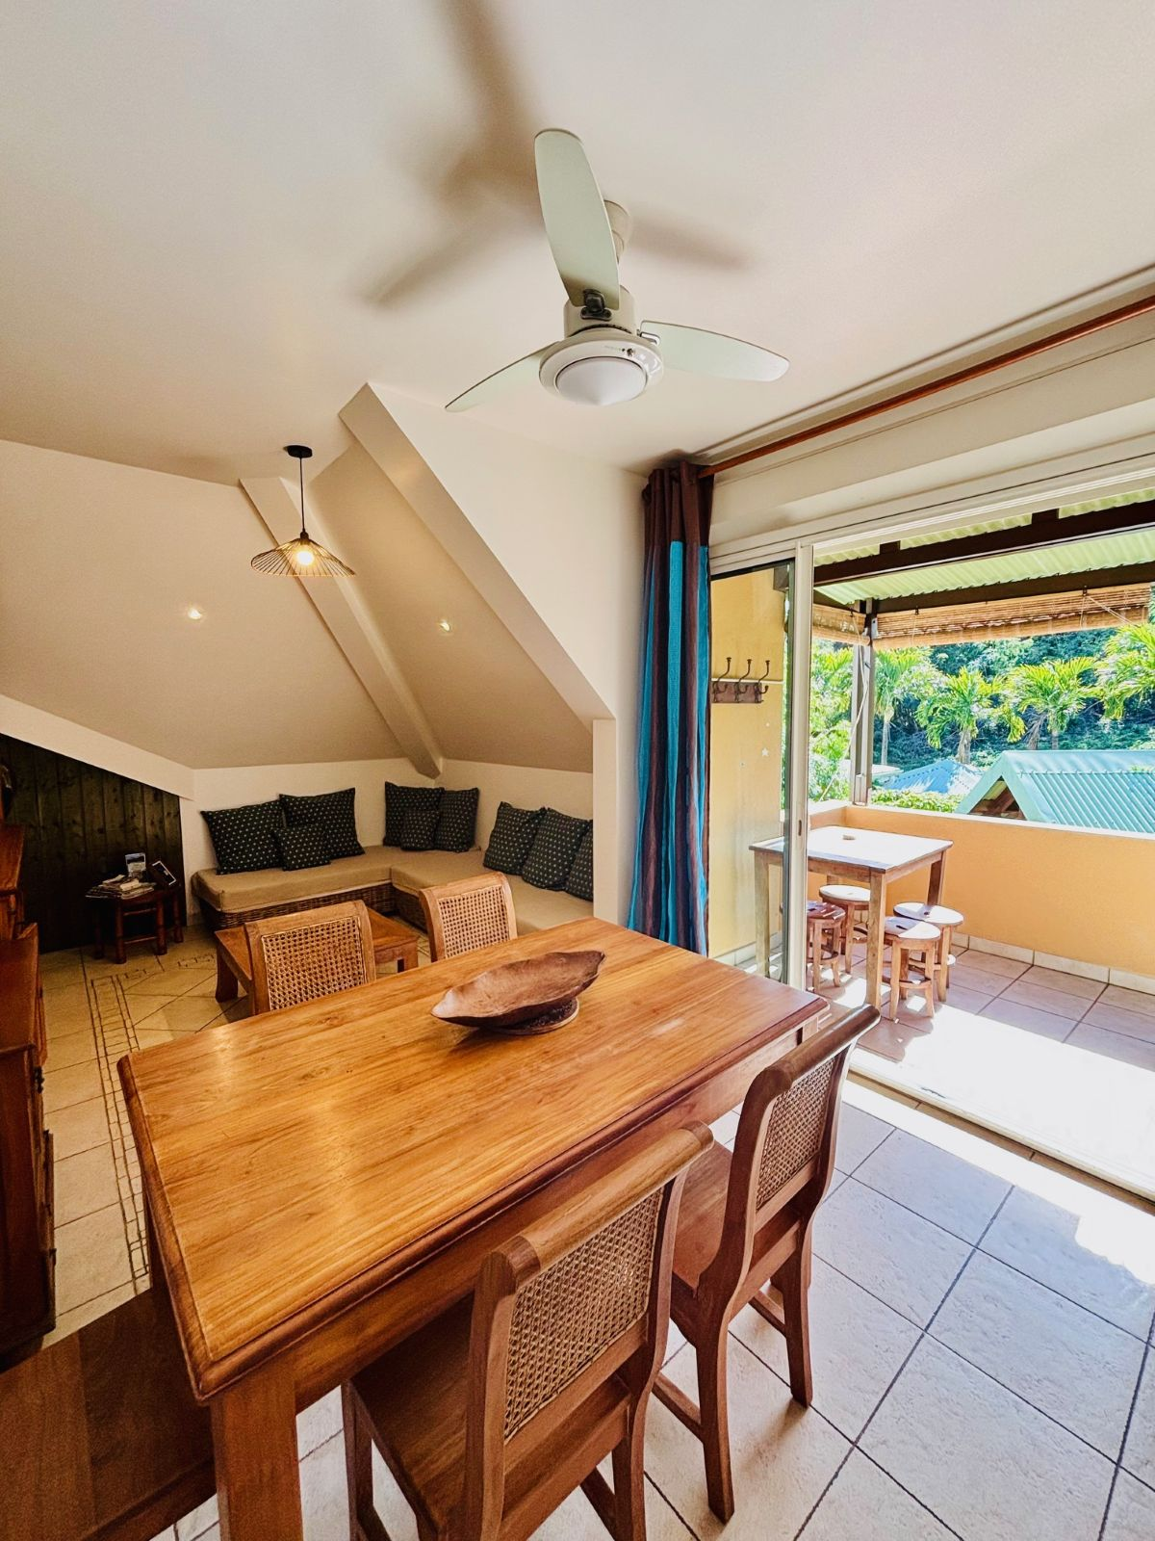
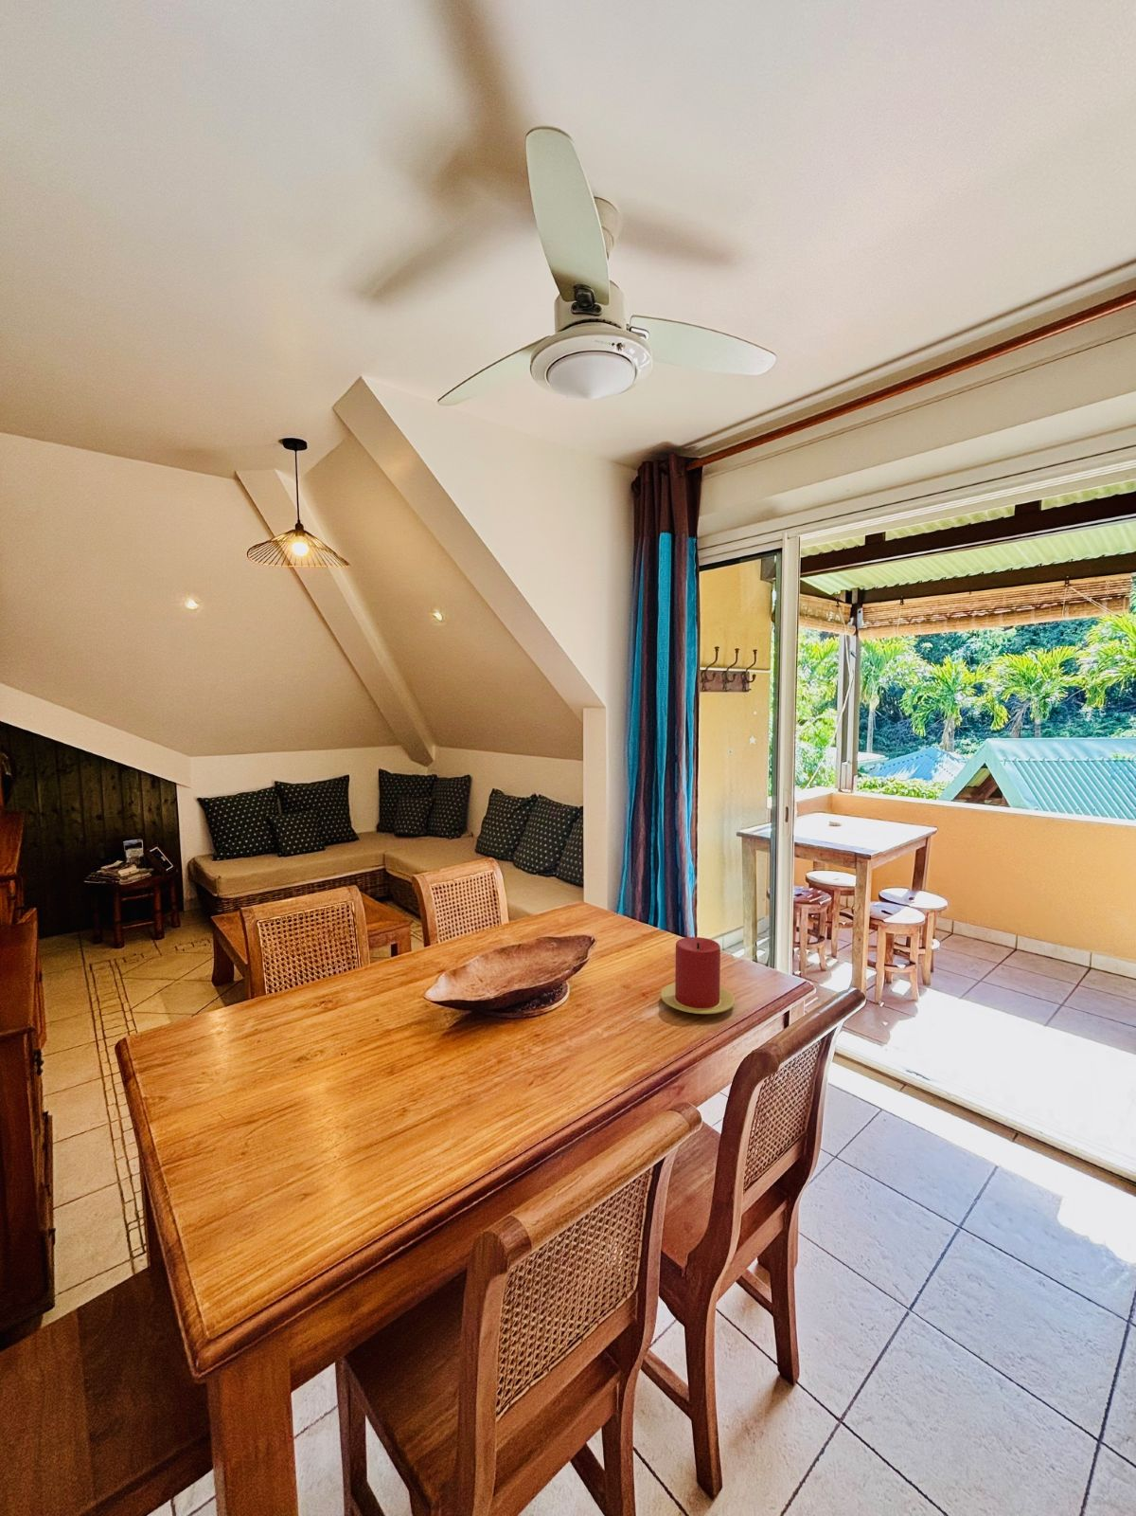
+ candle (697, 973)
